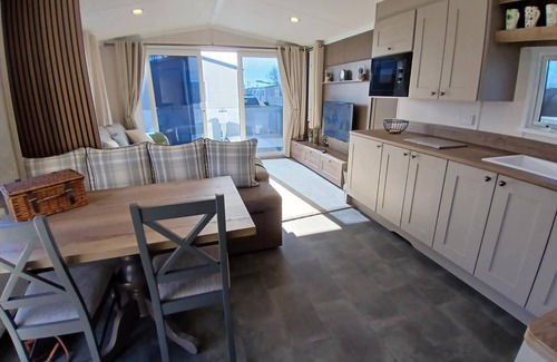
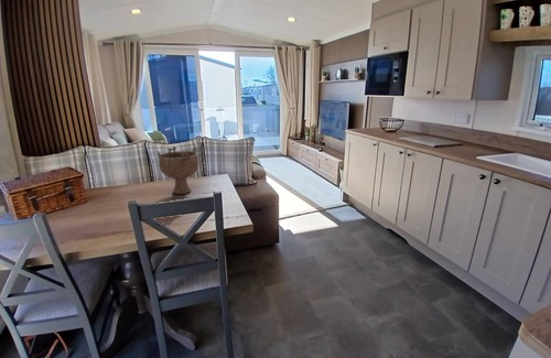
+ decorative bowl (180, 170)
